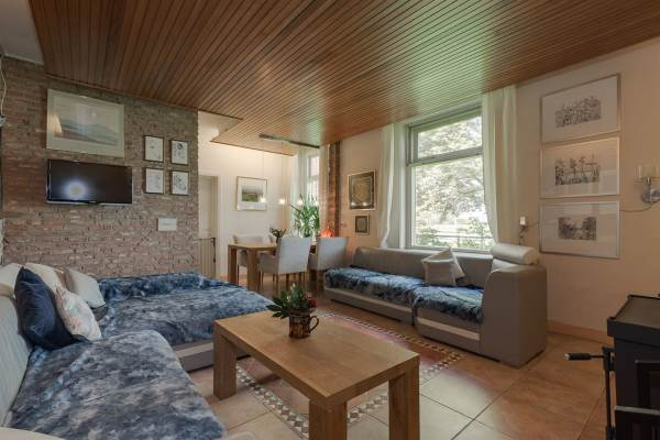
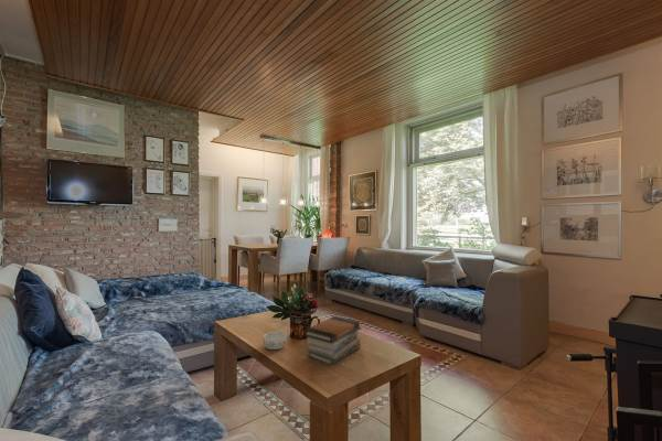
+ book stack (333, 338)
+ decorative bowl (274, 341)
